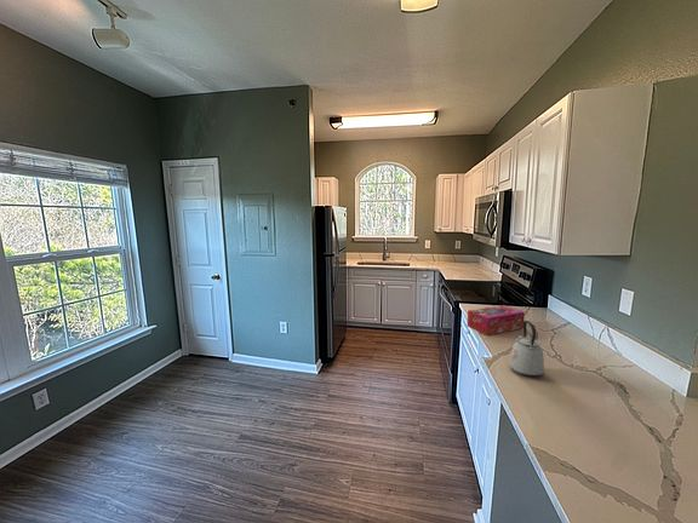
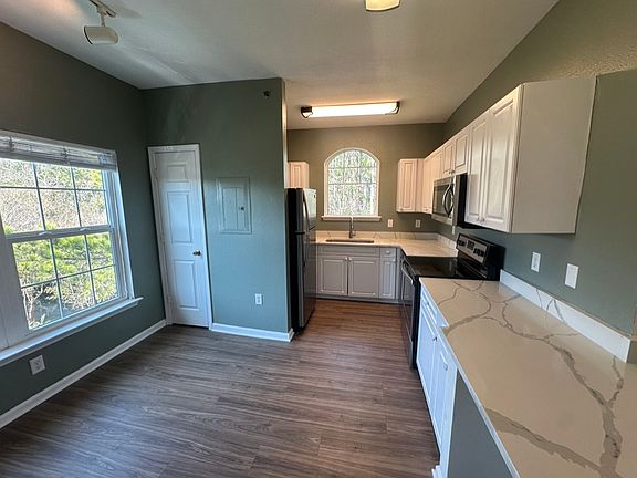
- kettle (526, 344)
- tissue box (494, 318)
